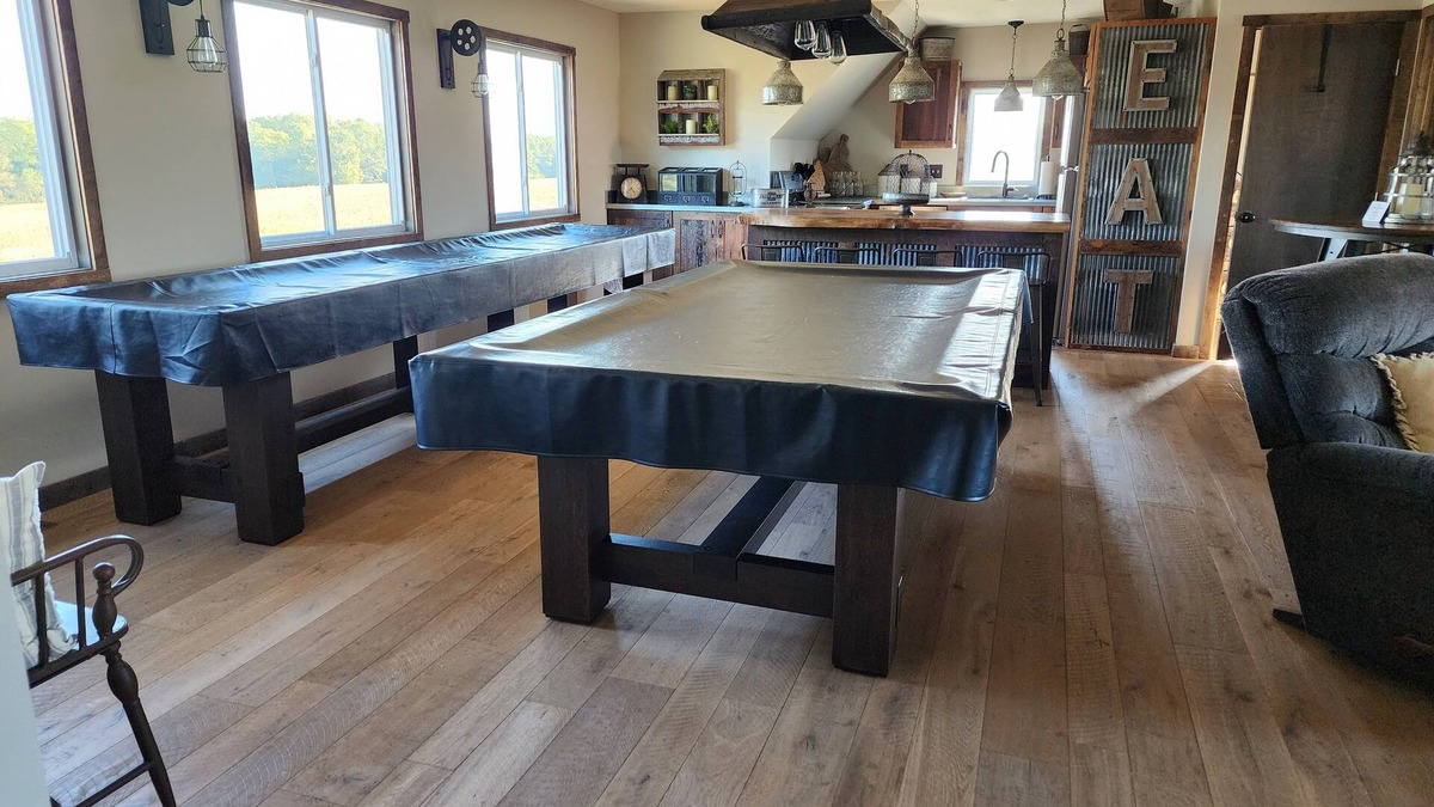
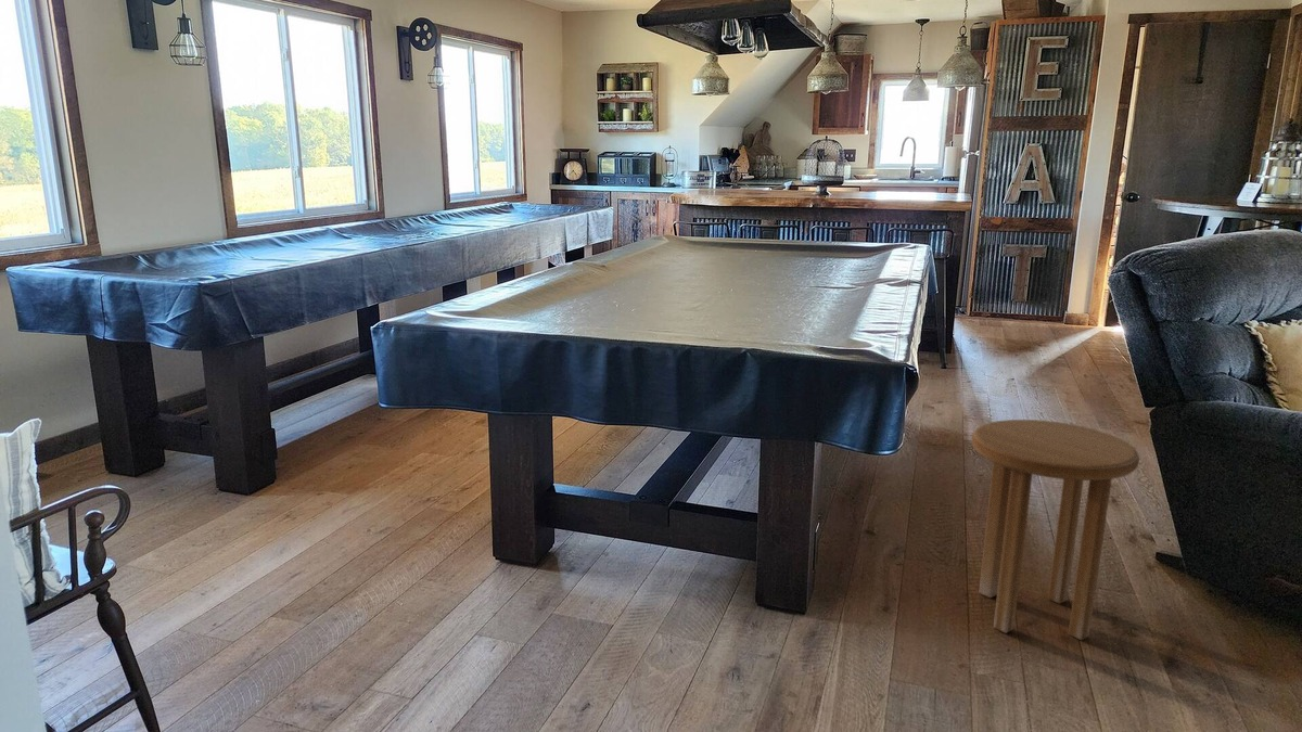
+ side table (1057, 529)
